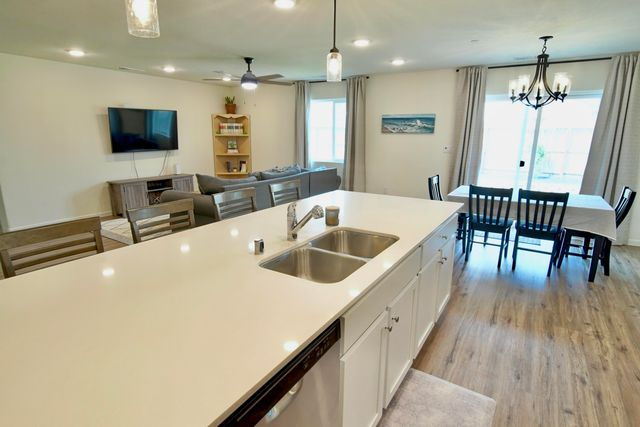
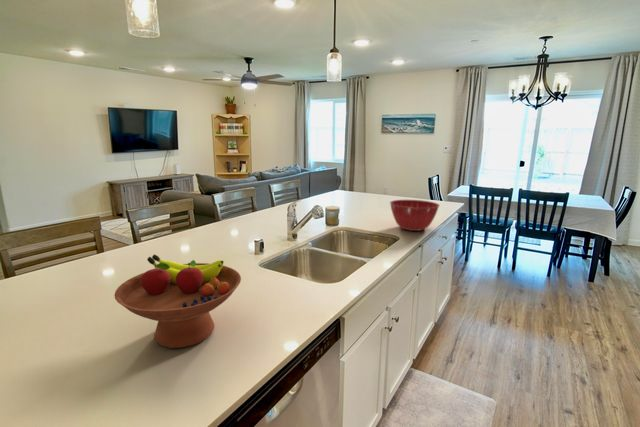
+ fruit bowl (182, 298)
+ mixing bowl (413, 215)
